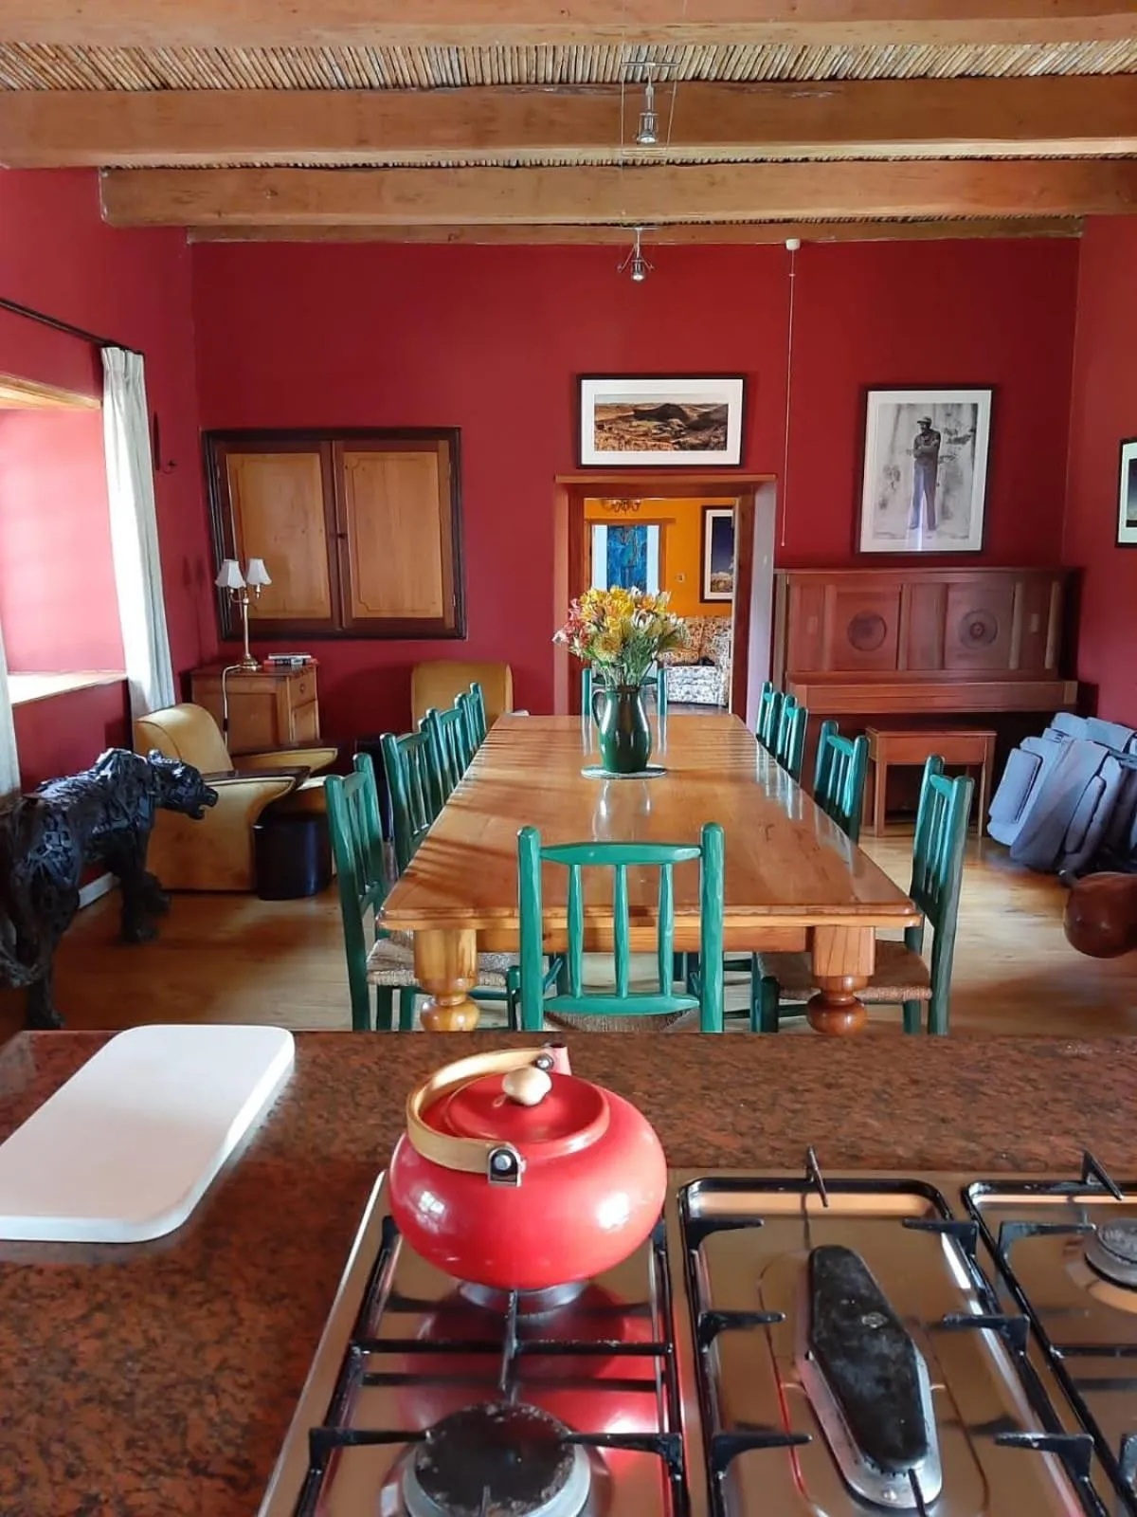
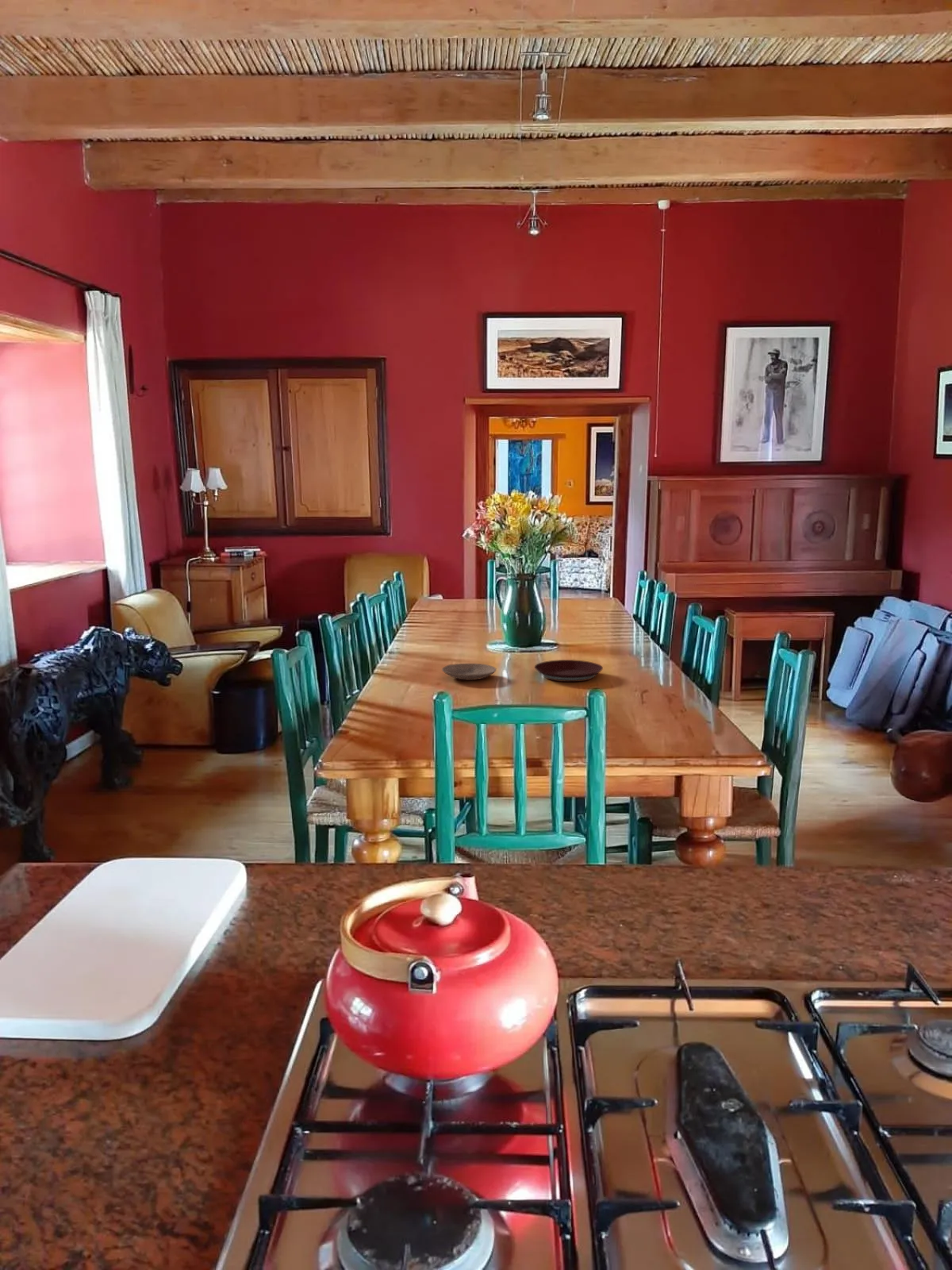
+ plate (568, 672)
+ plate (469, 672)
